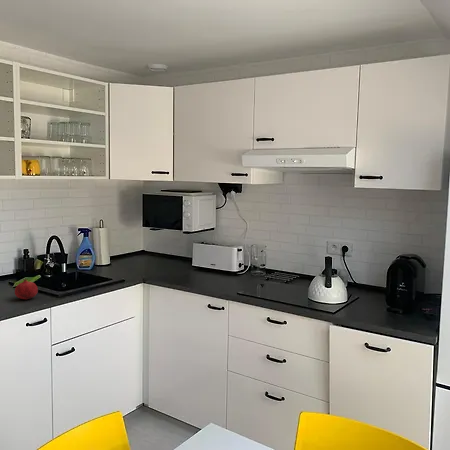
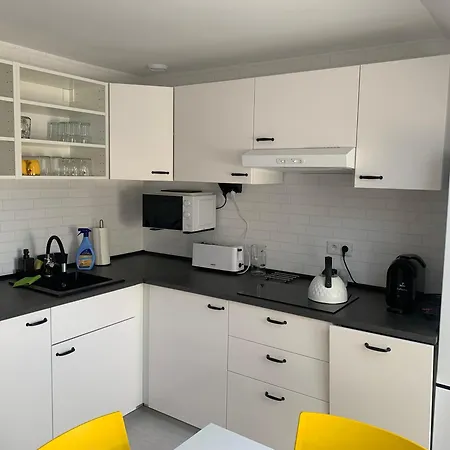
- fruit (26, 288)
